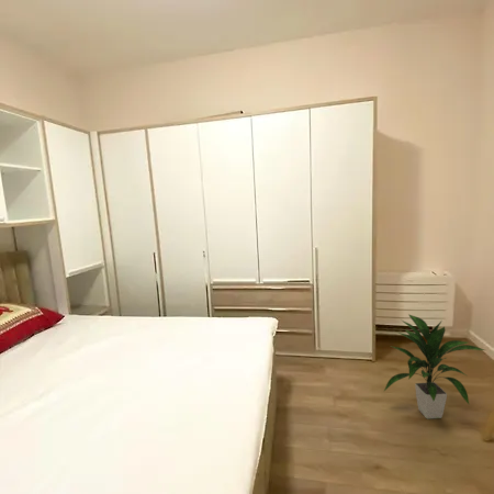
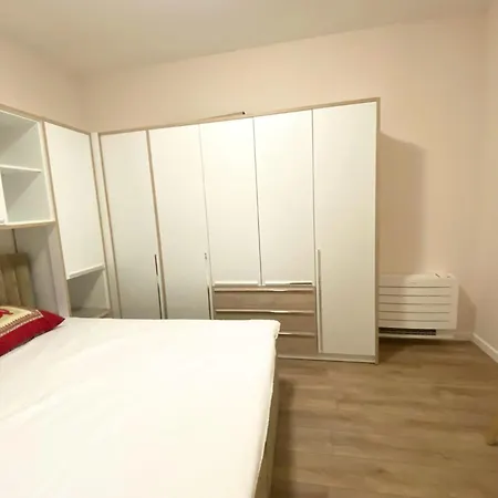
- indoor plant (426, 364)
